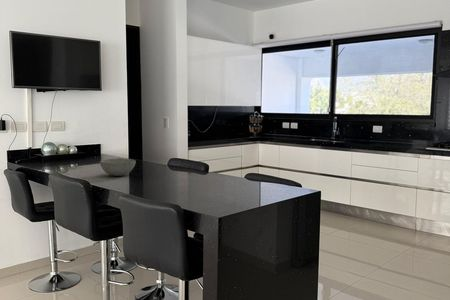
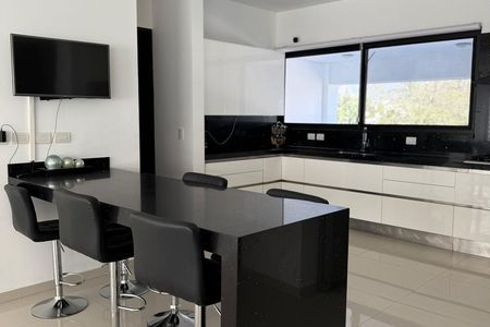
- bowl (118, 167)
